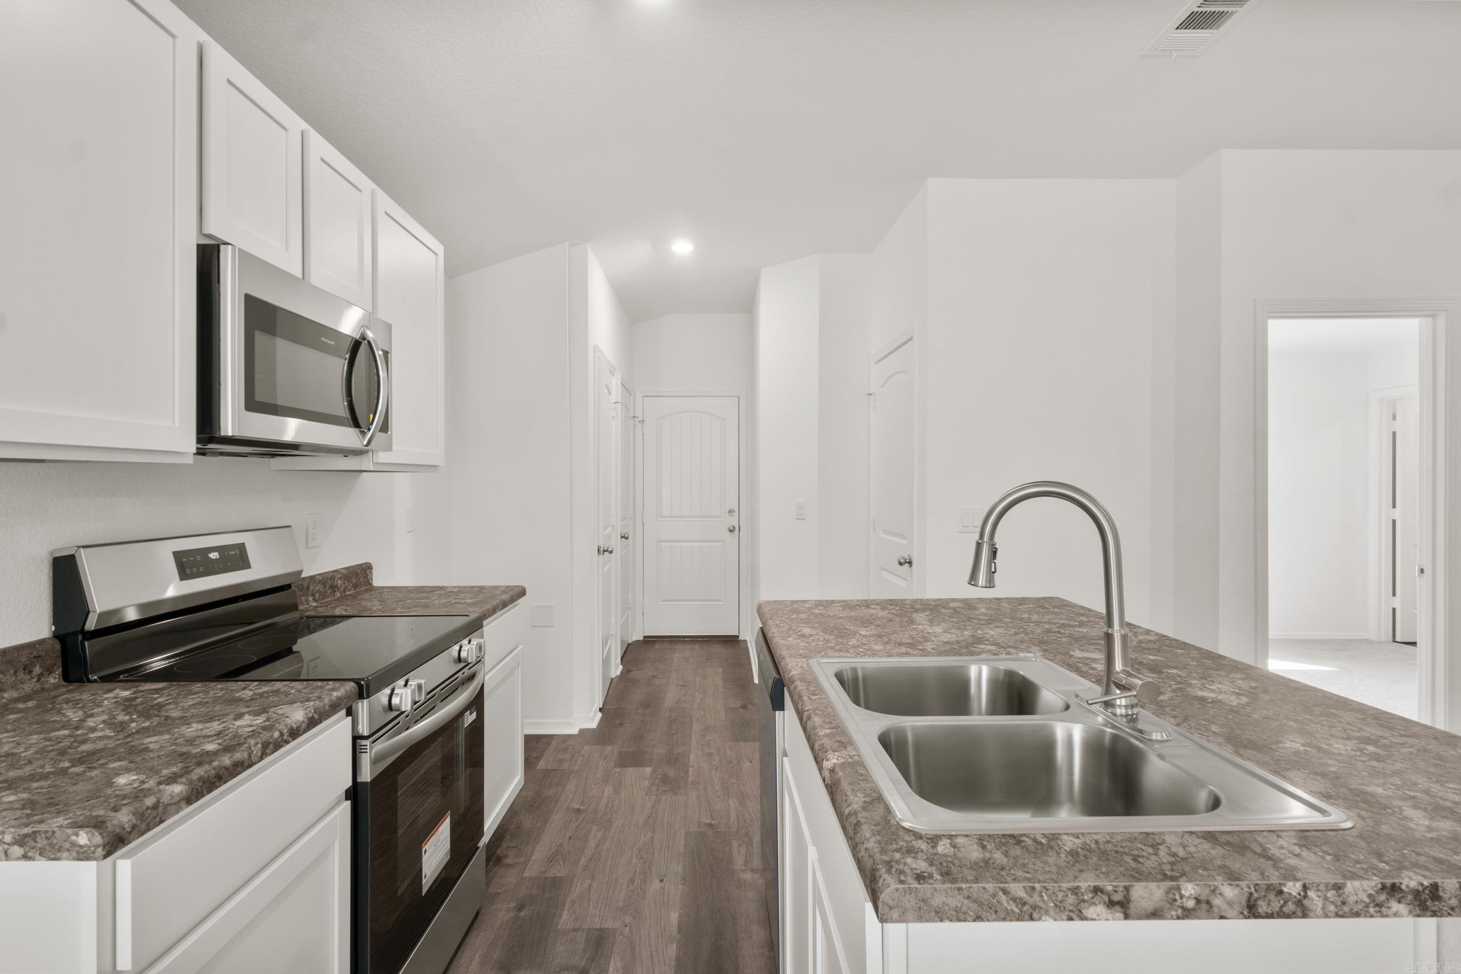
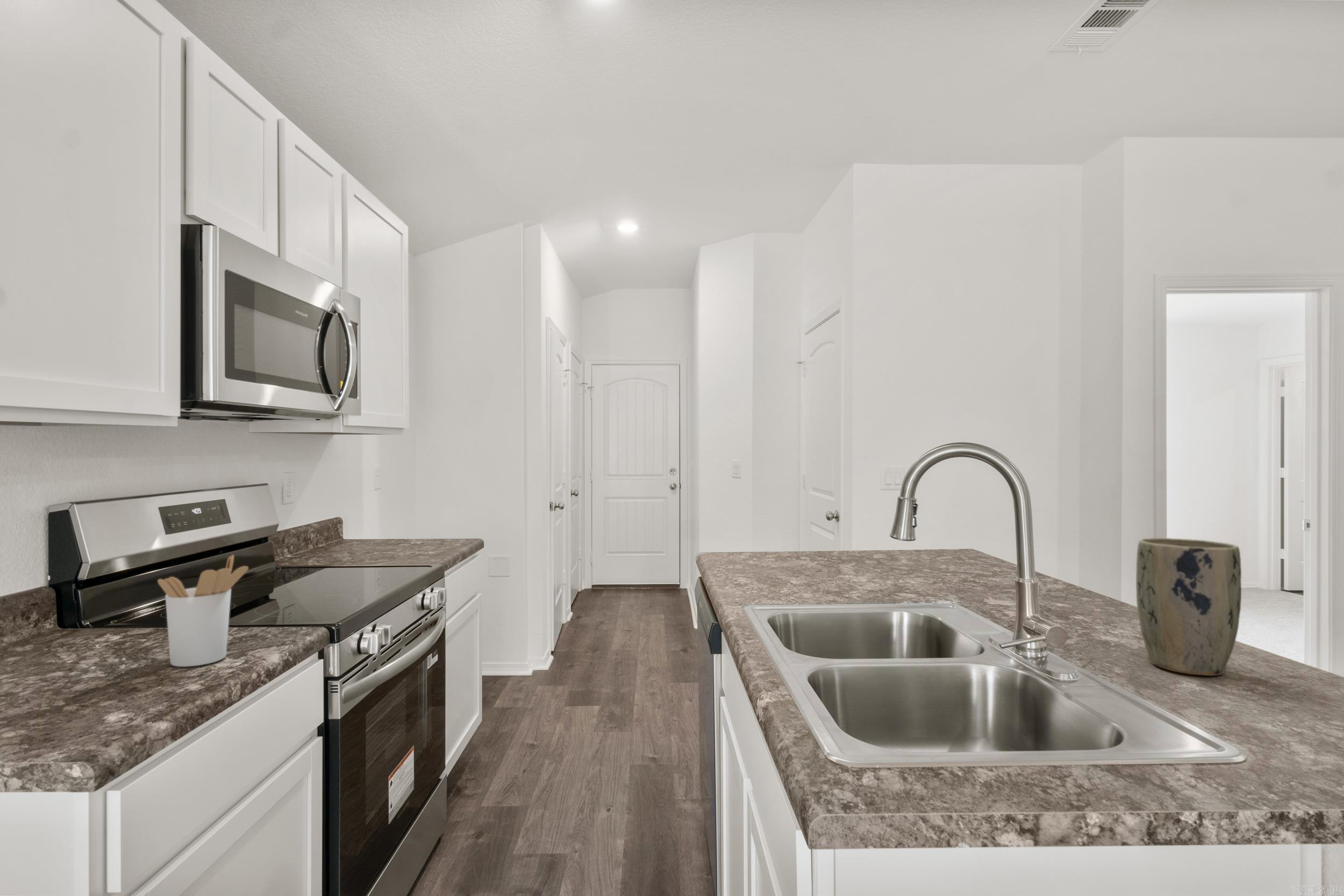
+ utensil holder (207, 611)
+ plant pot (1186, 605)
